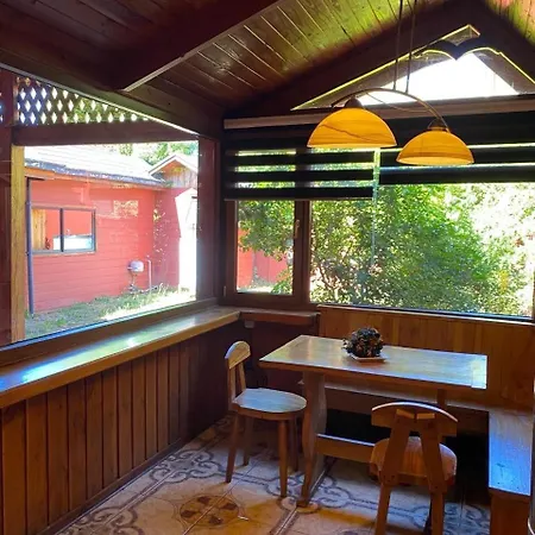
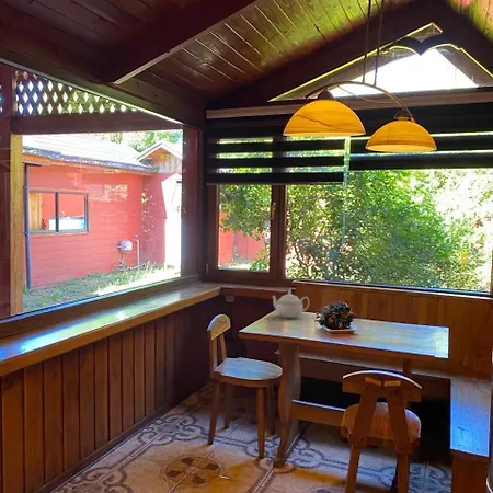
+ teapot (289, 303)
